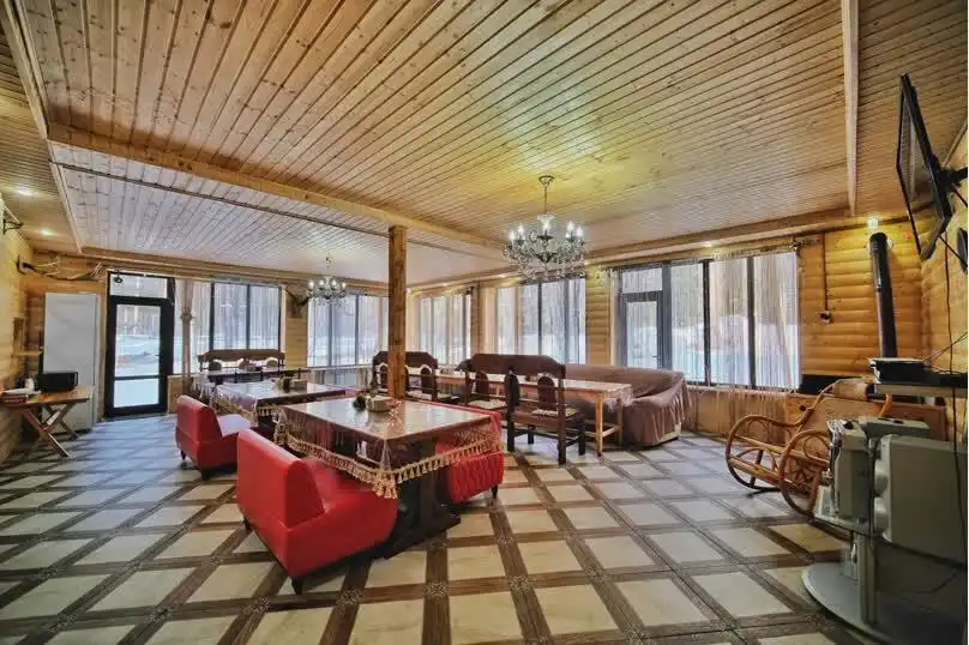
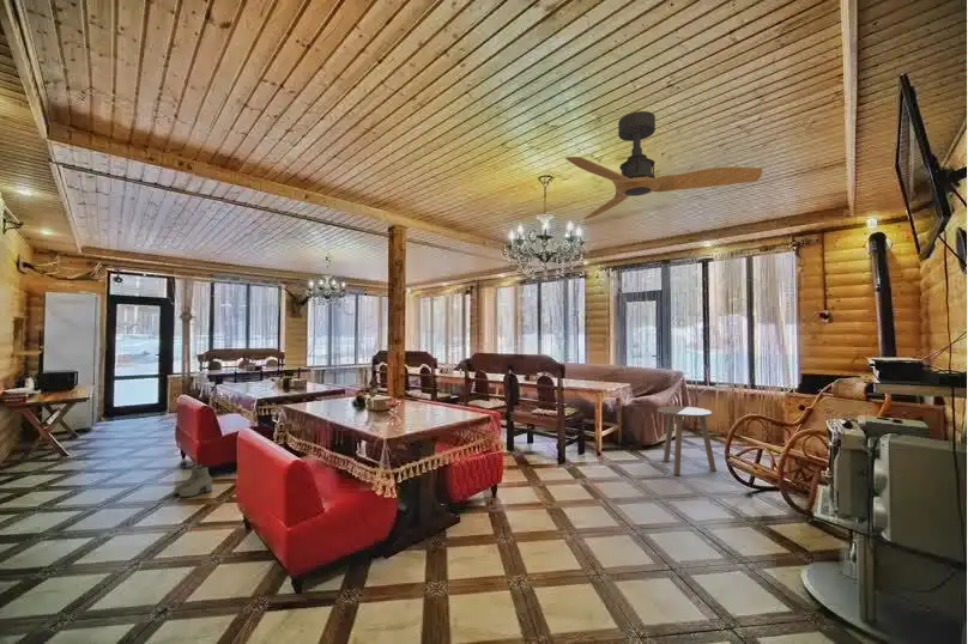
+ boots (193, 479)
+ side table (680, 439)
+ ceiling fan (653, 160)
